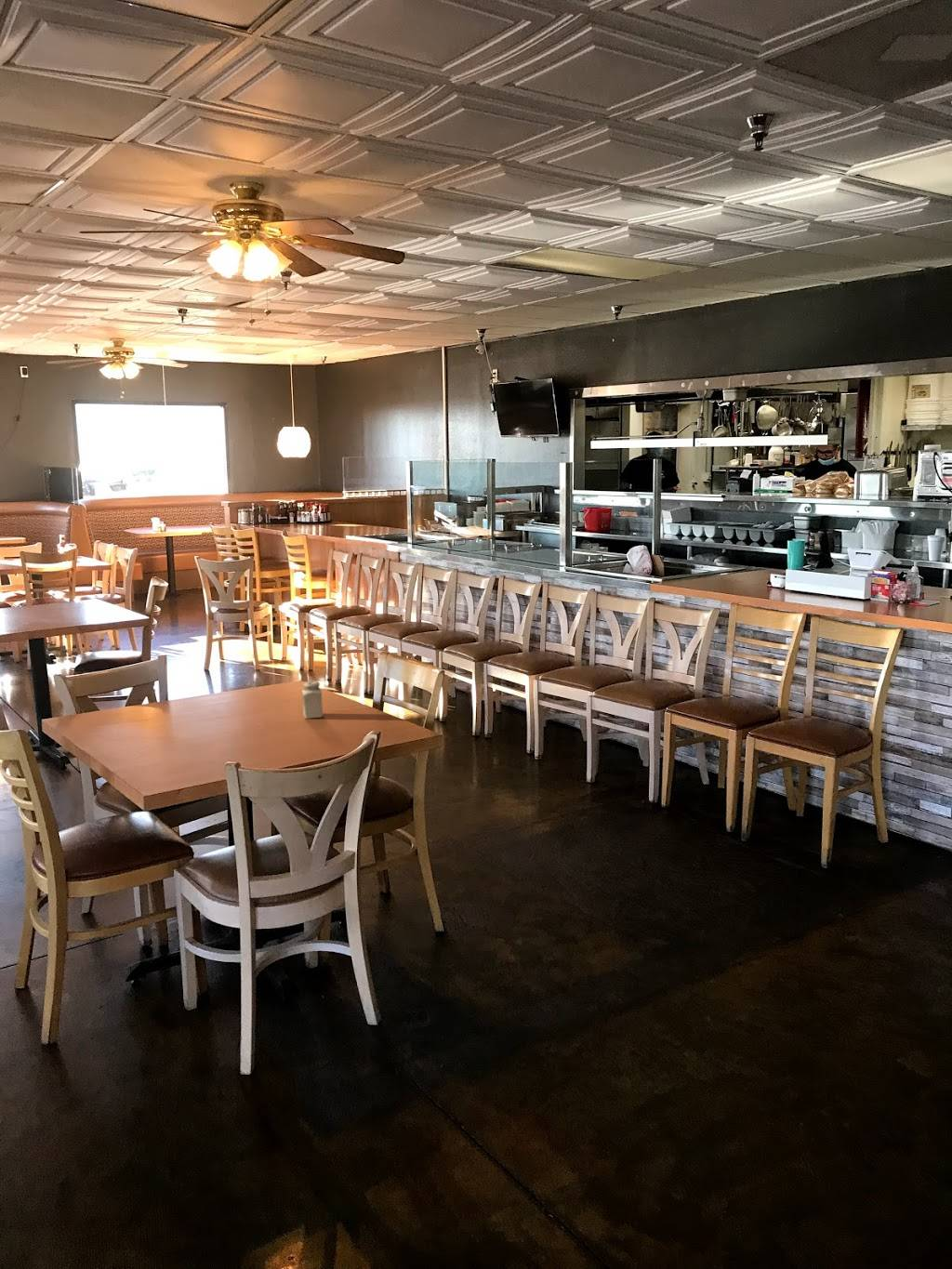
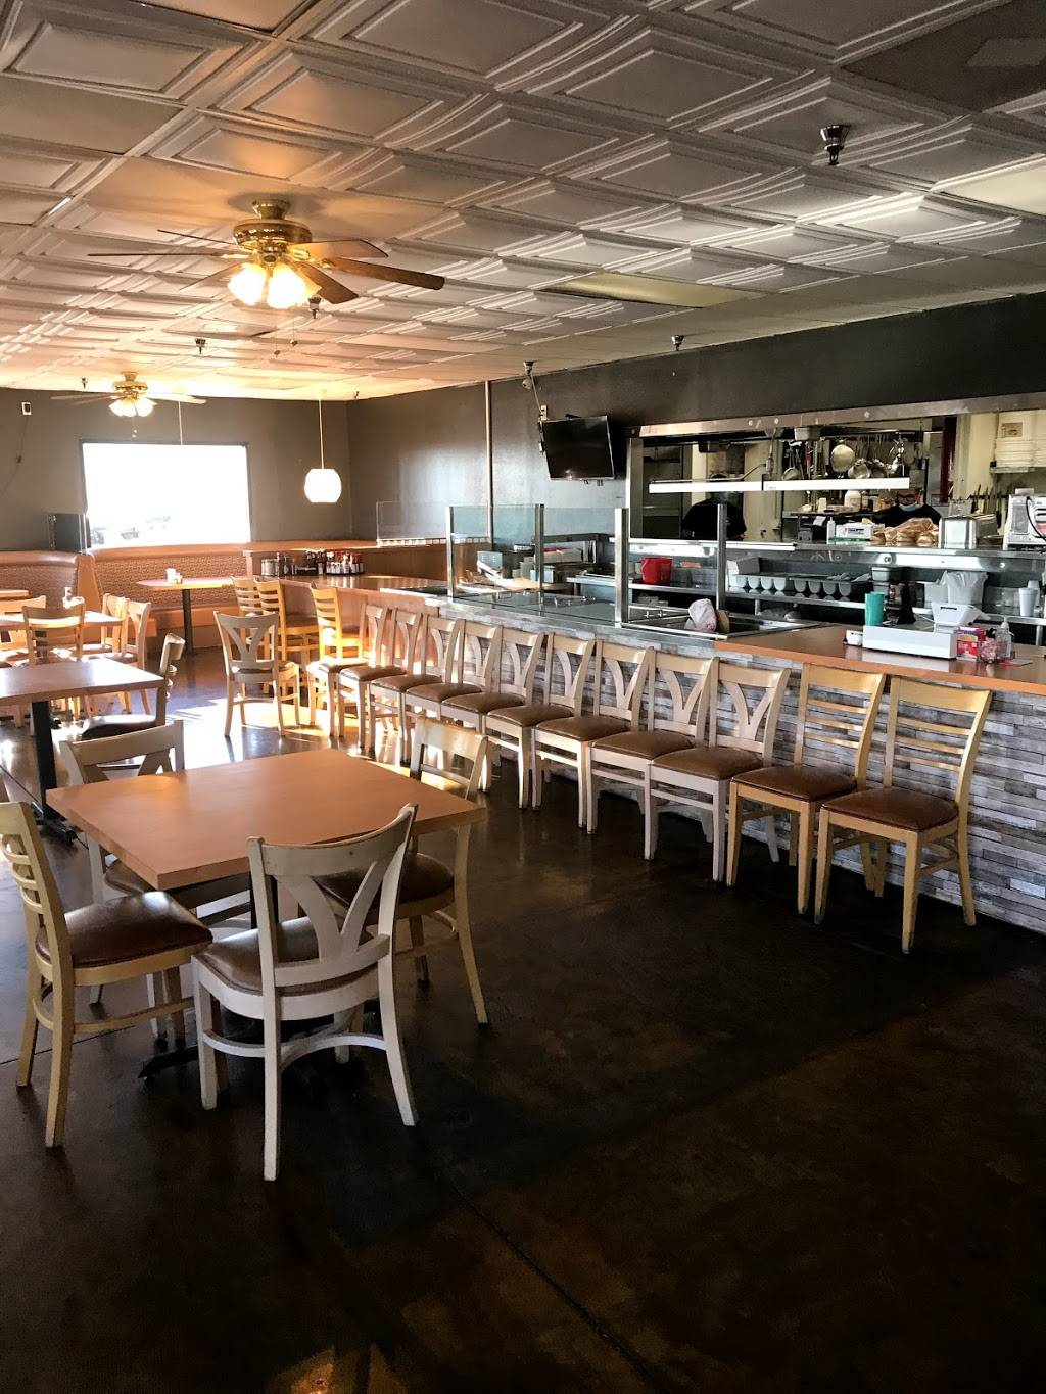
- salt shaker (311, 698)
